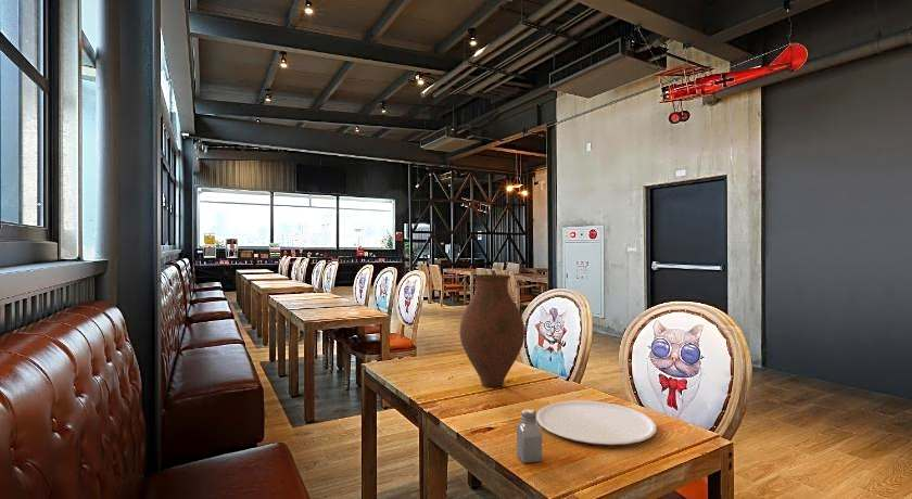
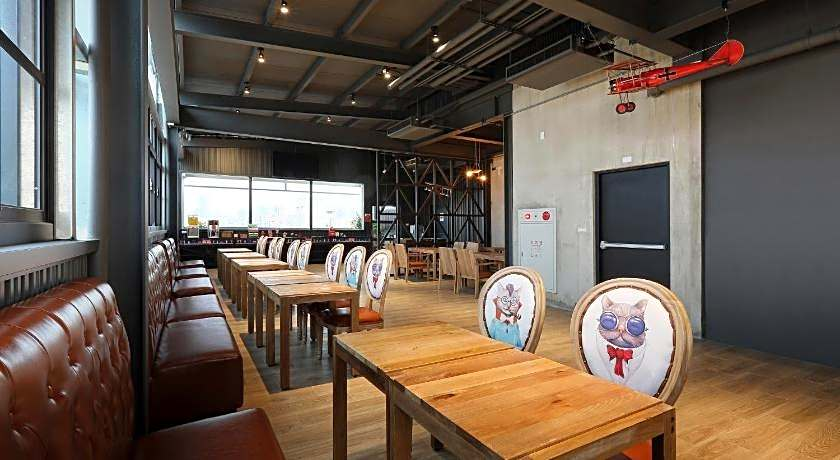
- saltshaker (529, 434)
- plate (594, 421)
- vase (492, 330)
